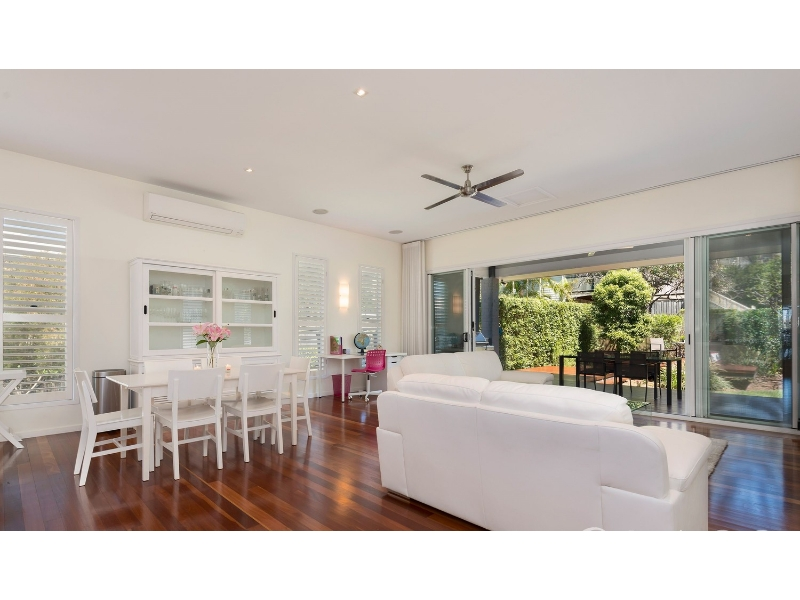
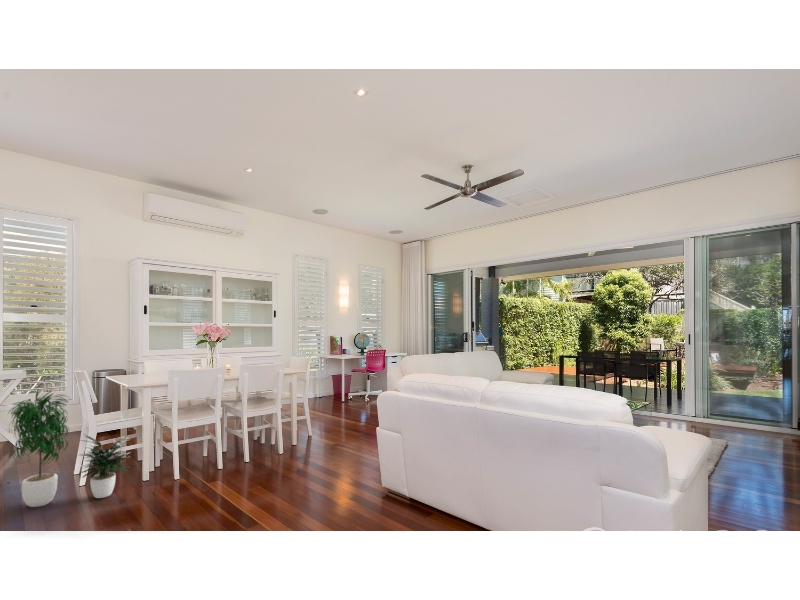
+ potted plant (68, 441)
